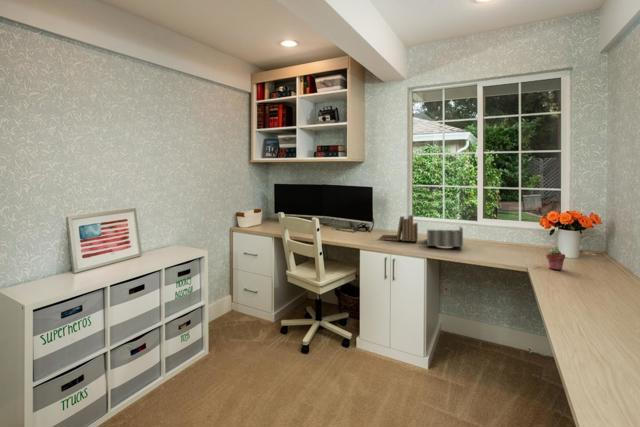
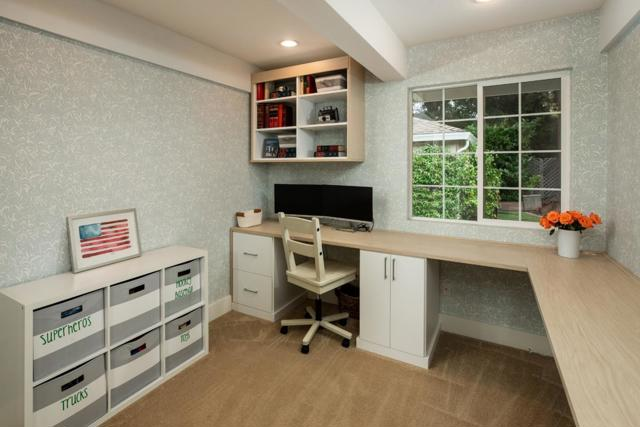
- book (398, 227)
- potted succulent (555, 258)
- desk organizer (443, 235)
